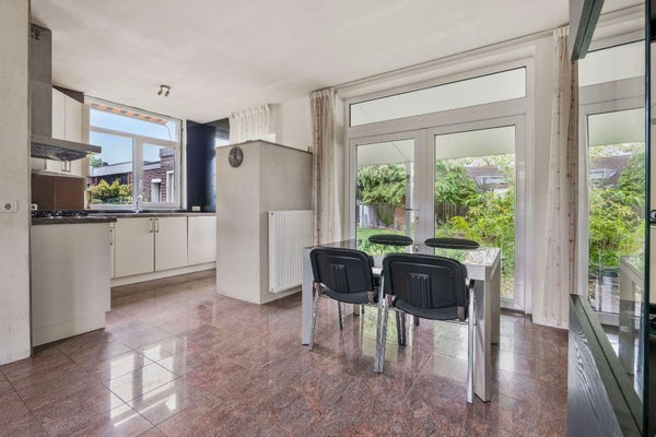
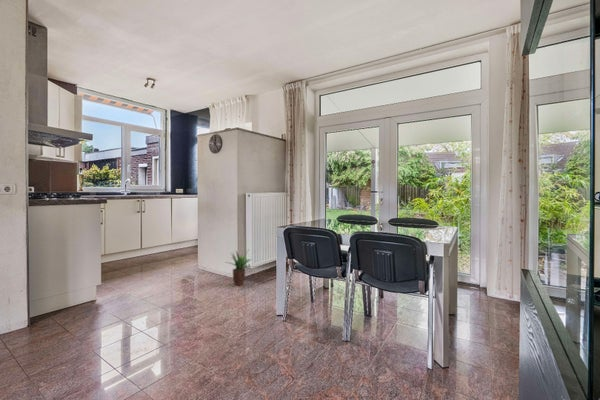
+ potted plant (241, 266)
